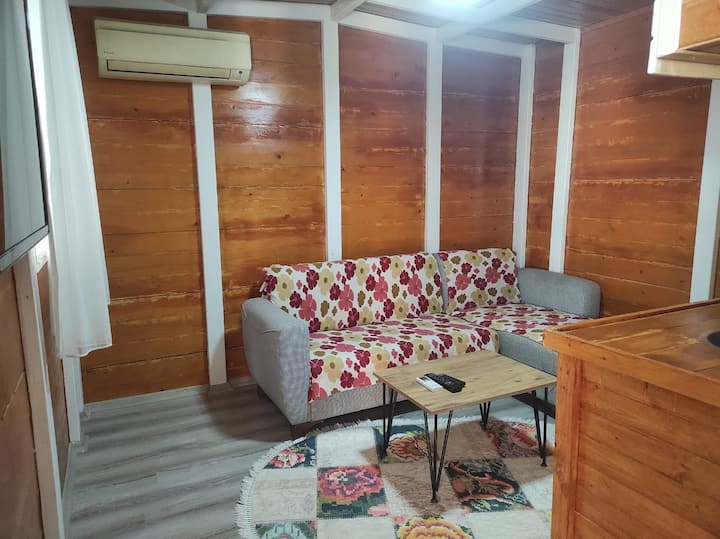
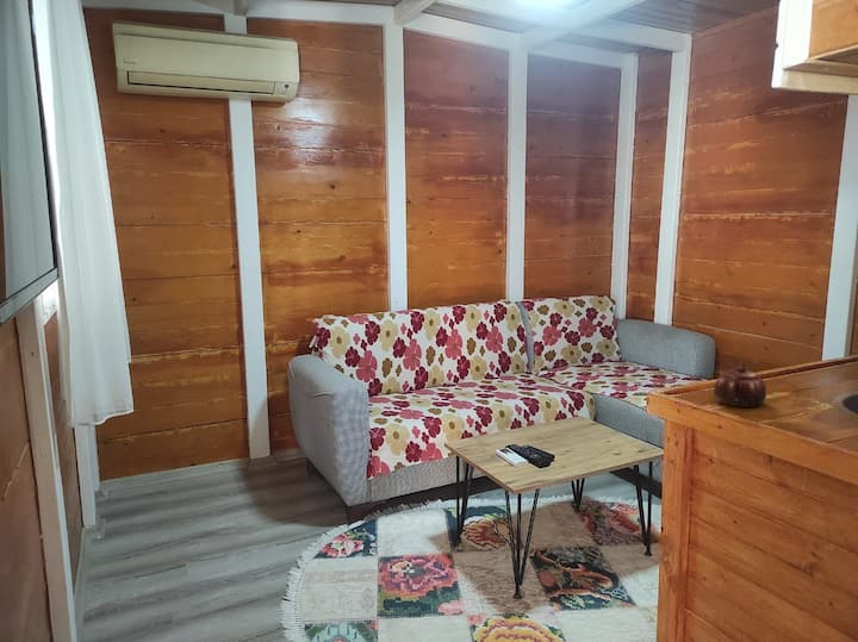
+ teapot (739, 382)
